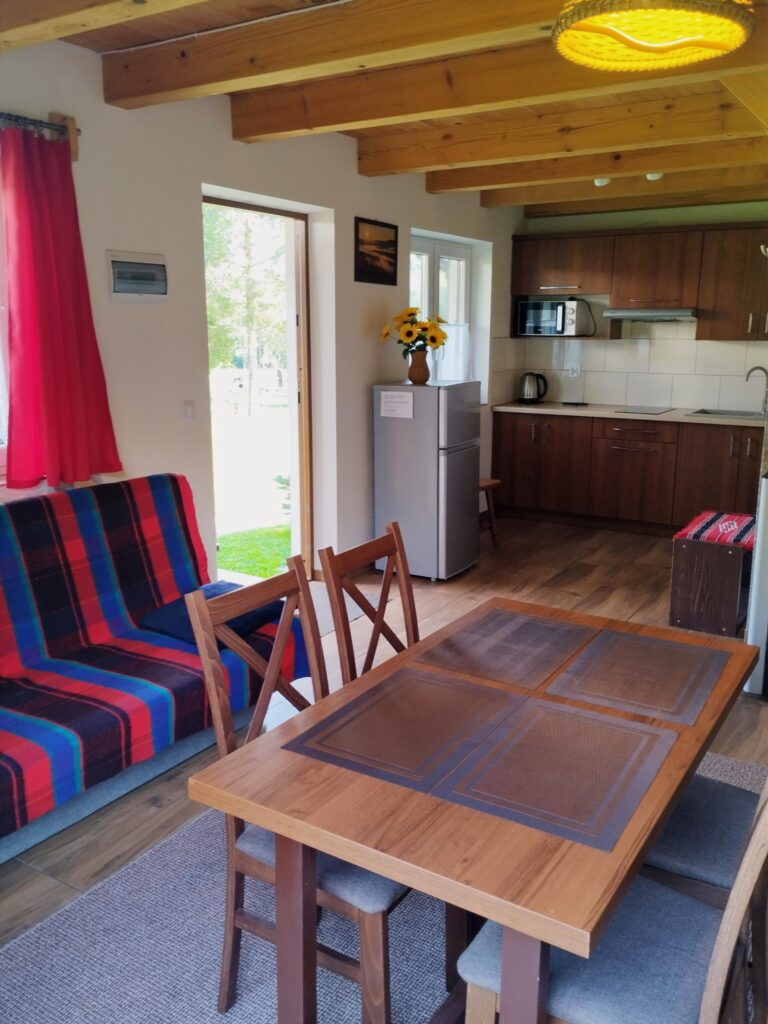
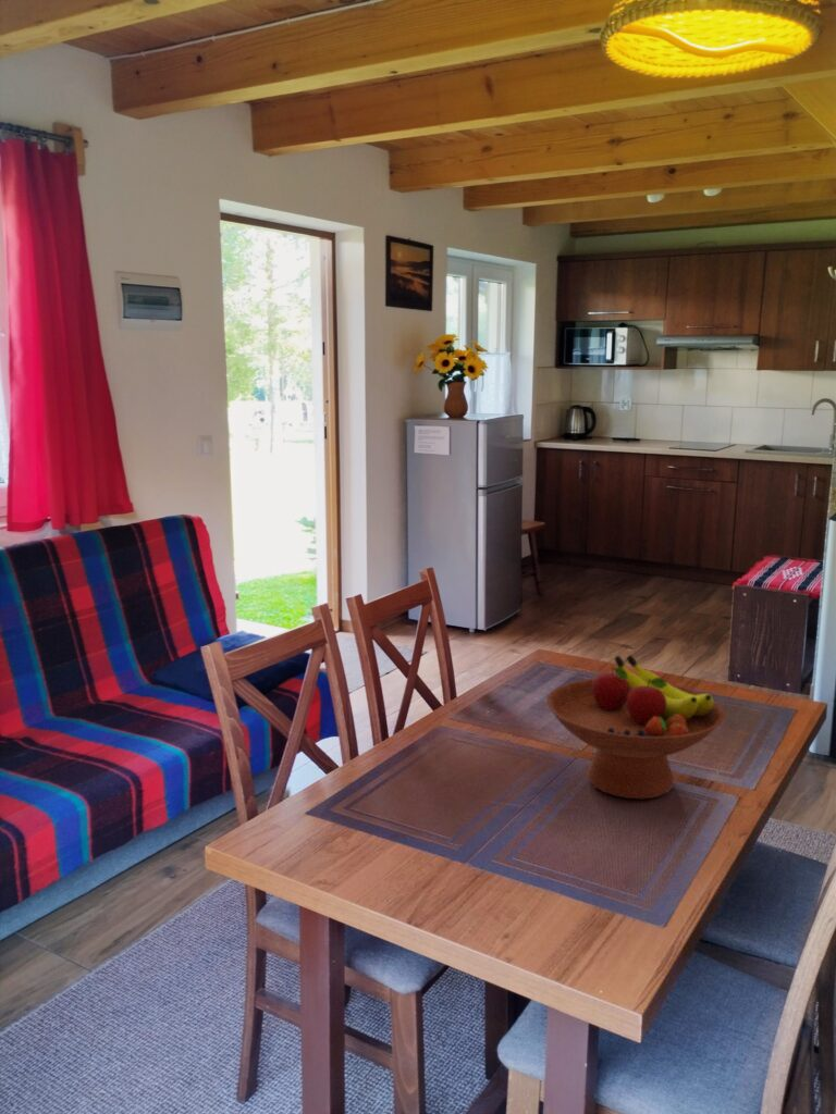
+ fruit bowl (631, 728)
